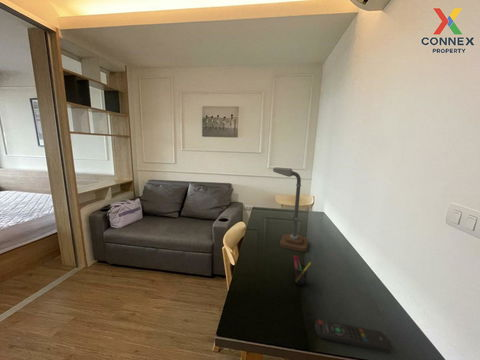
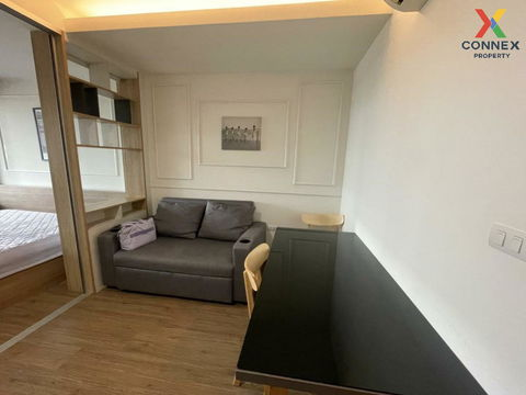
- pen holder (299, 269)
- remote control (350, 334)
- desk lamp (295, 206)
